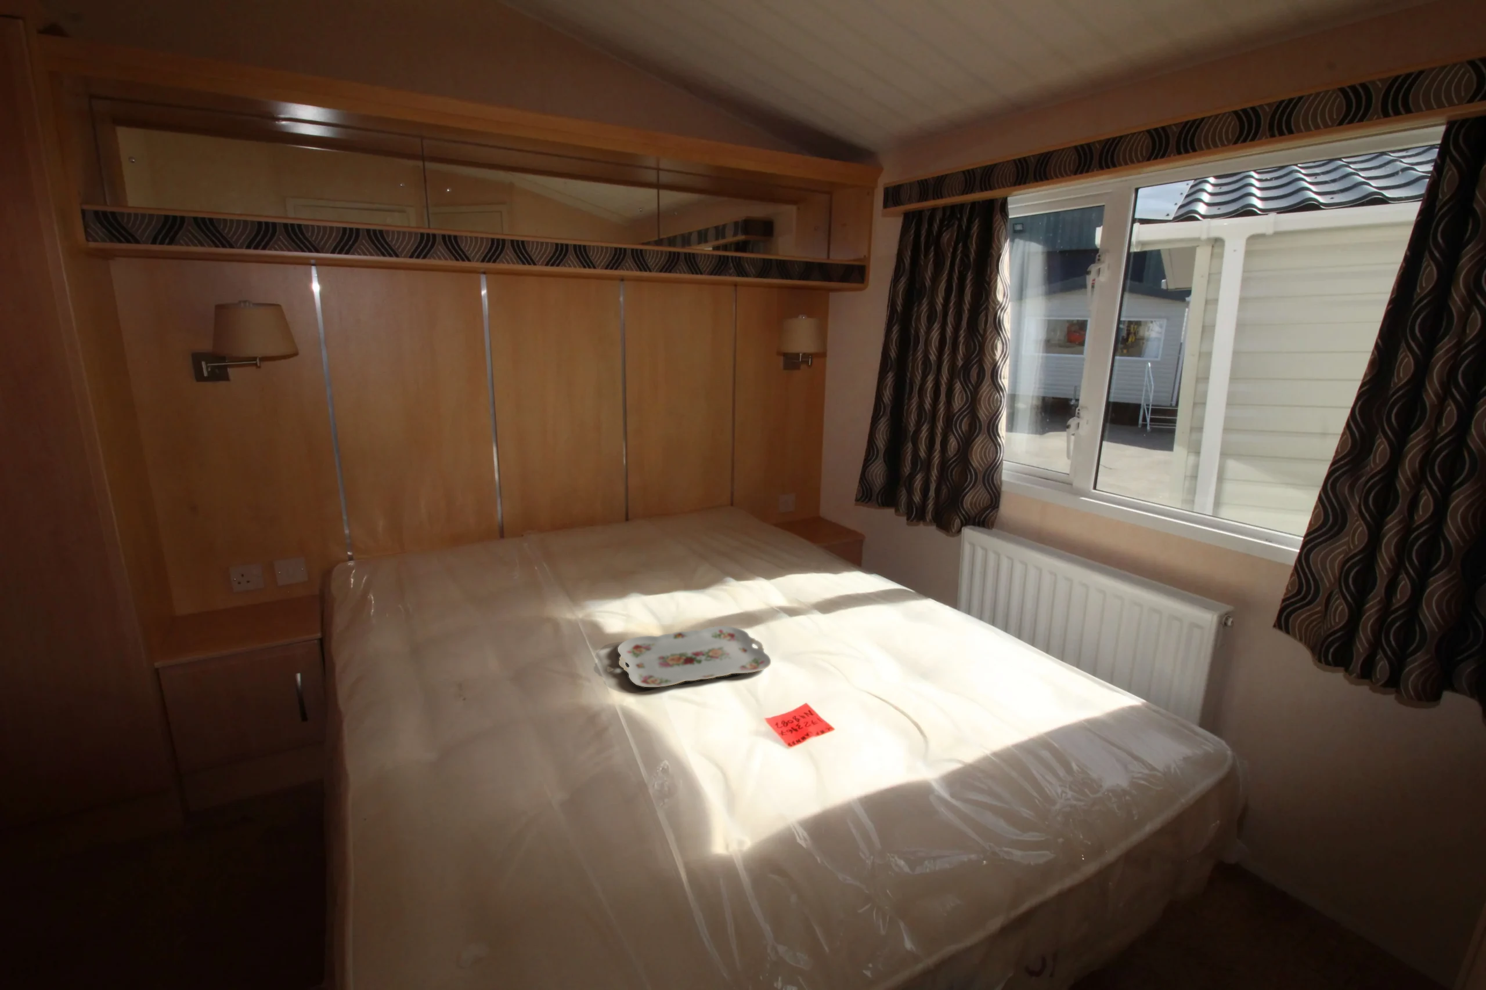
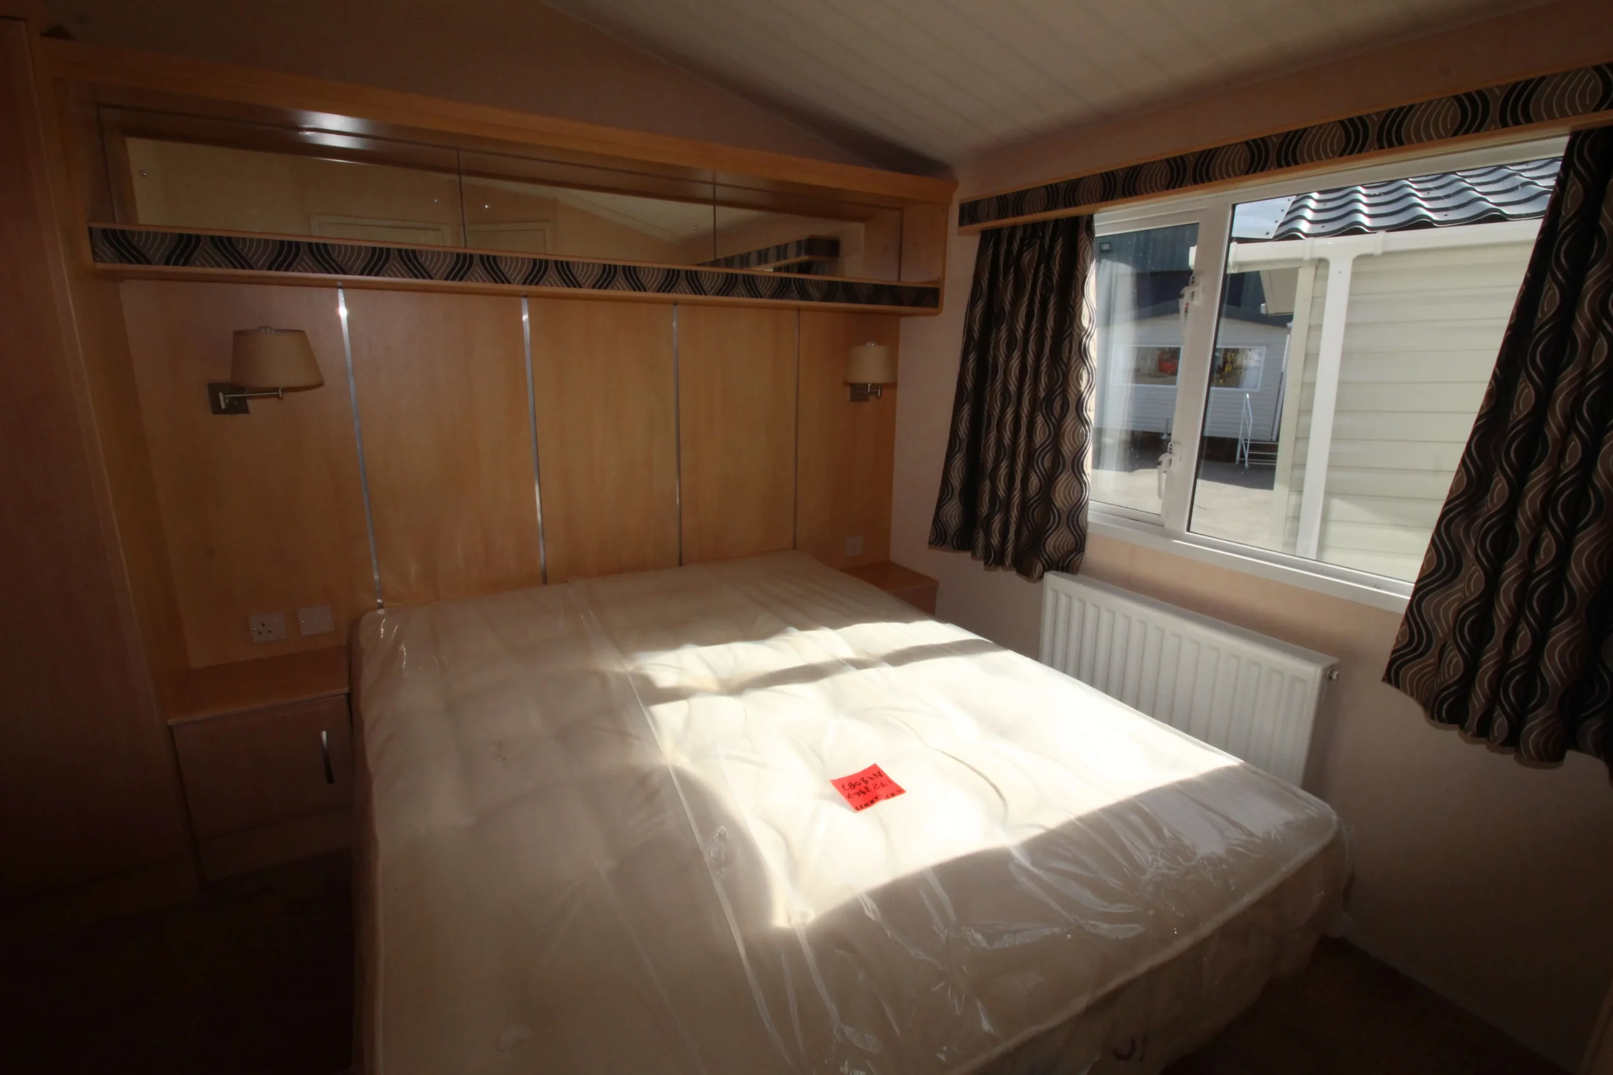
- serving tray (692, 655)
